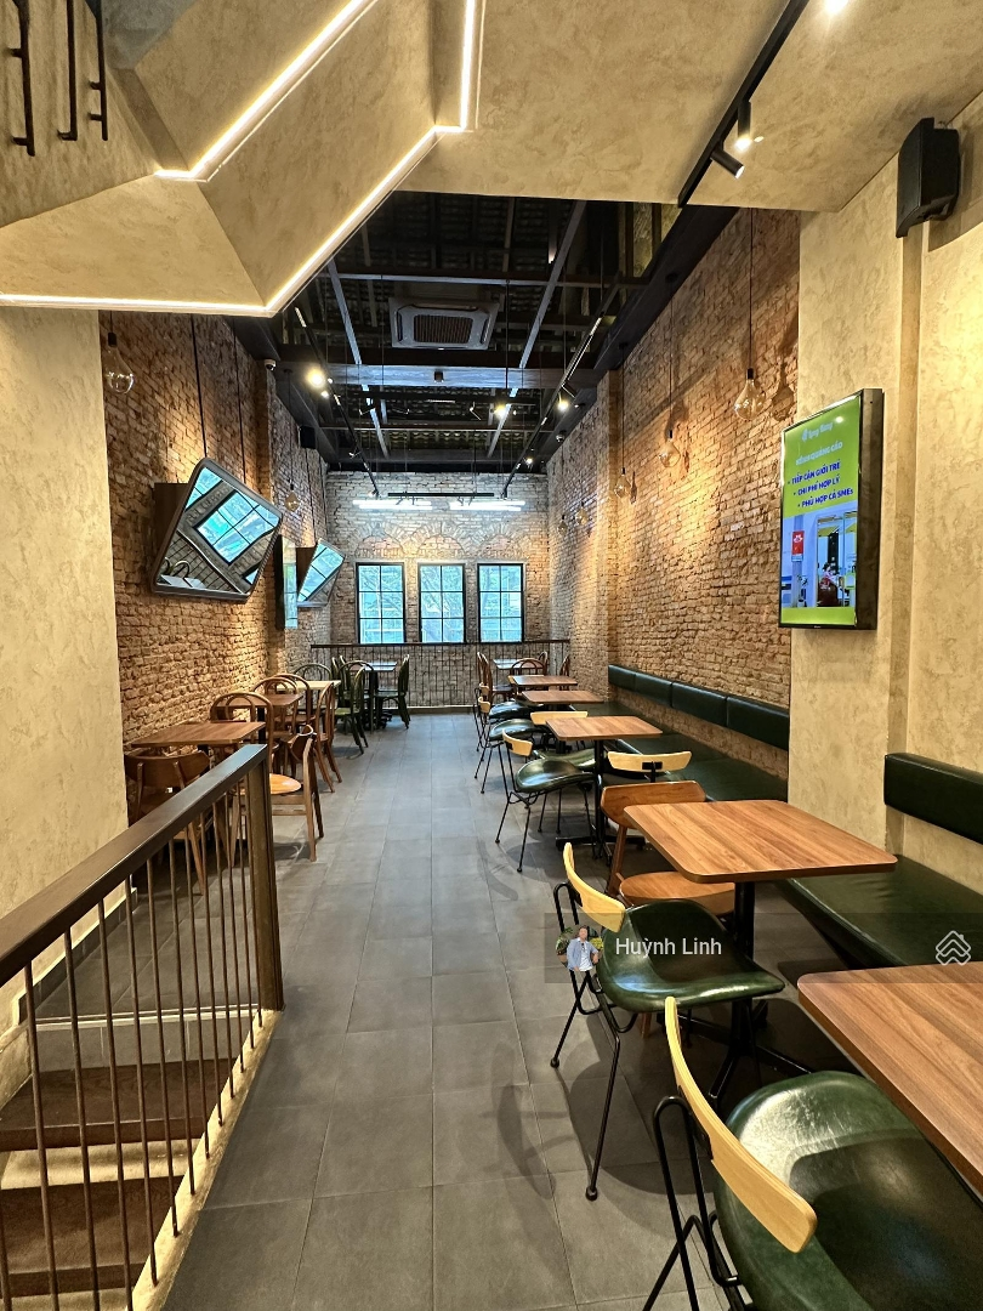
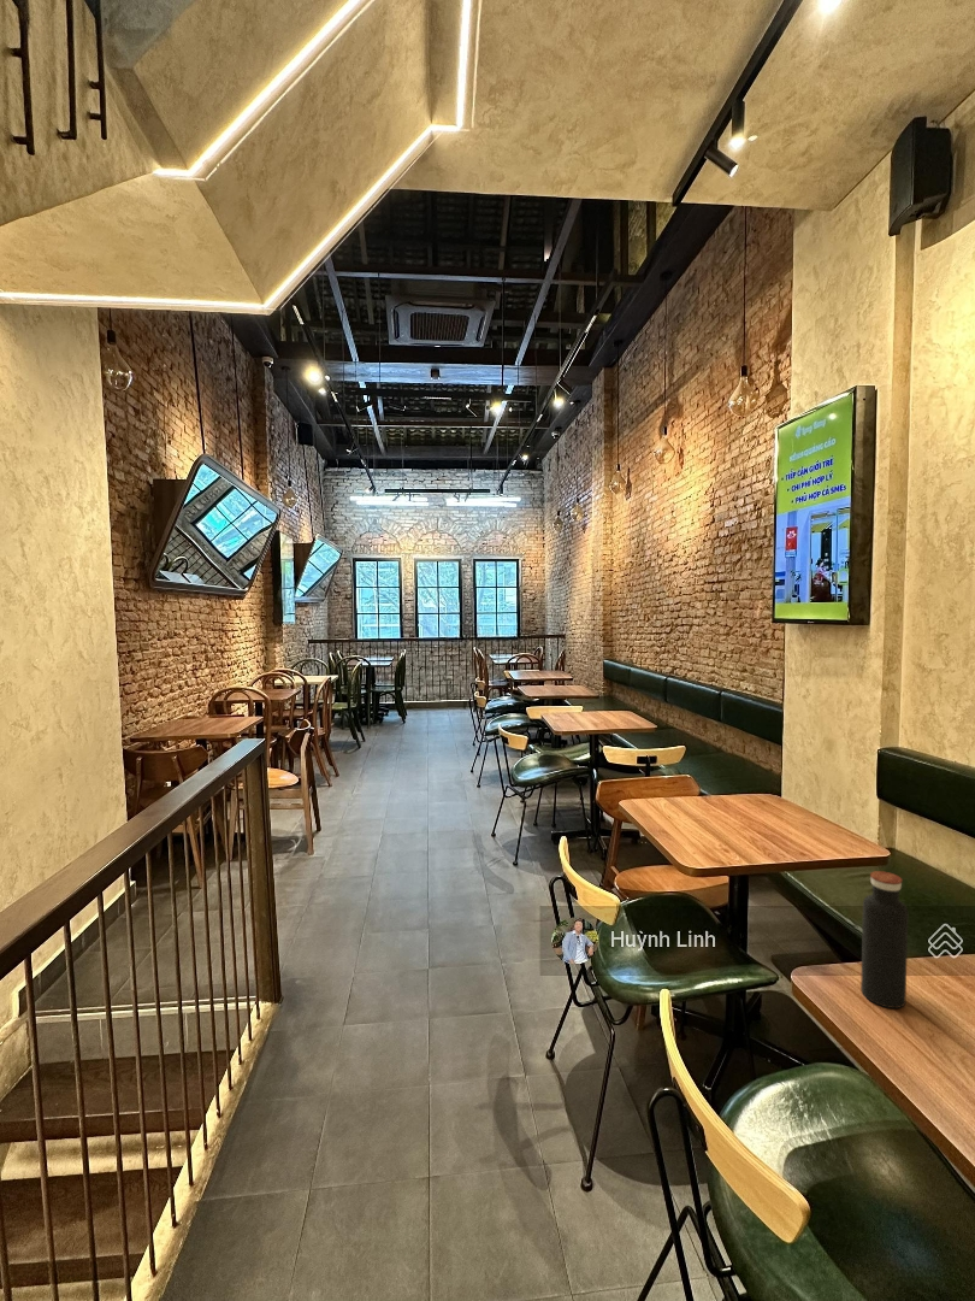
+ water bottle (884, 936)
